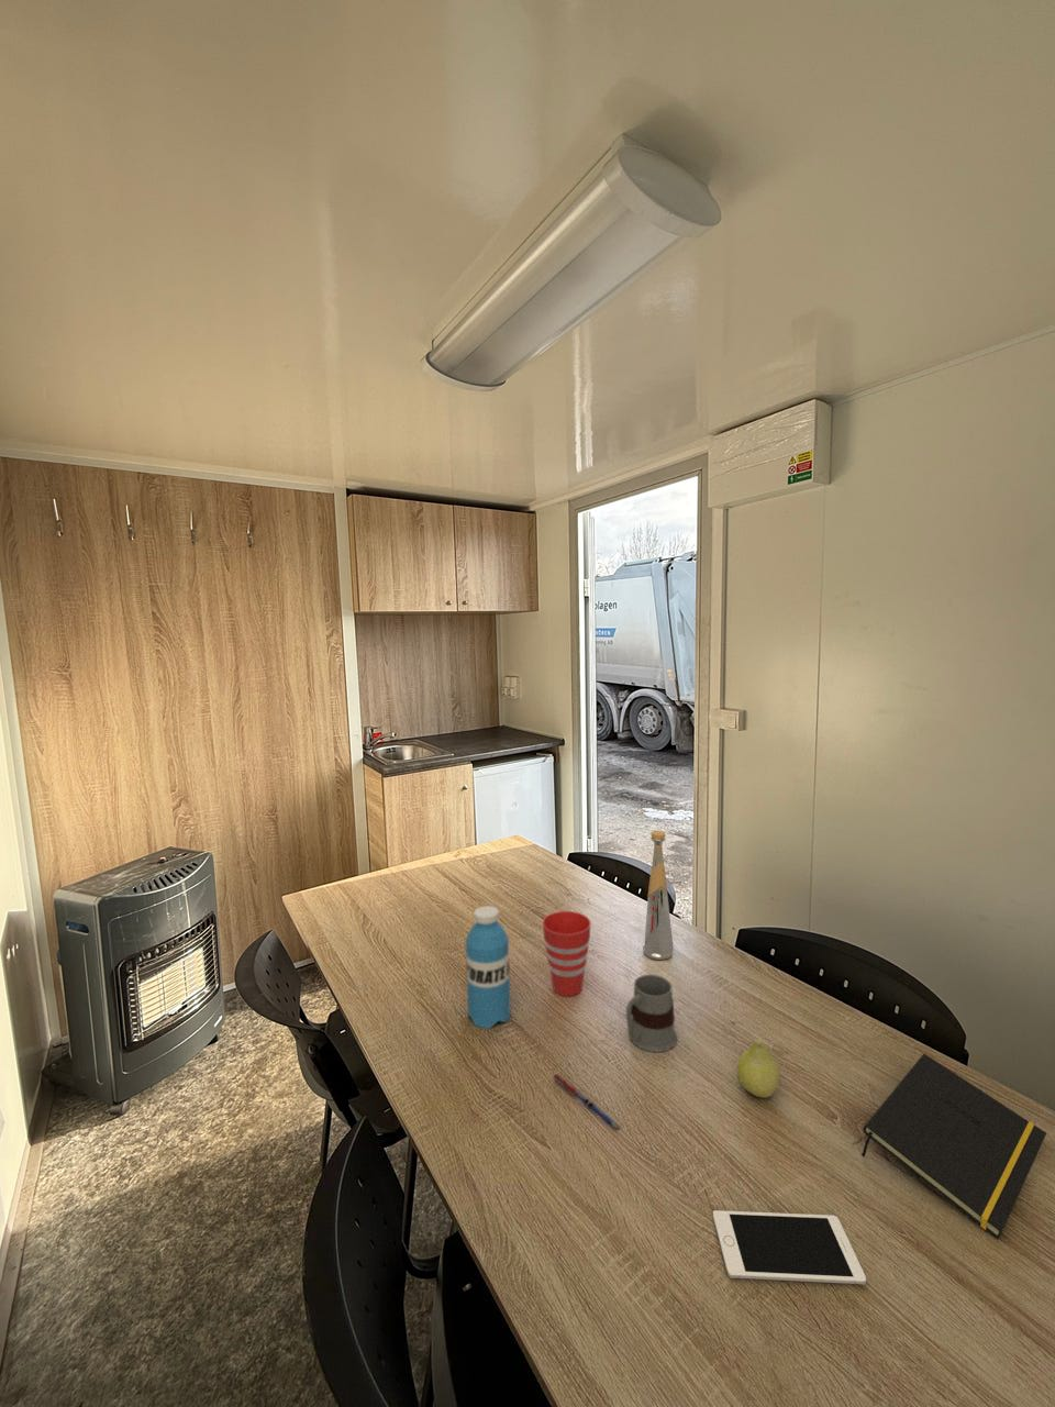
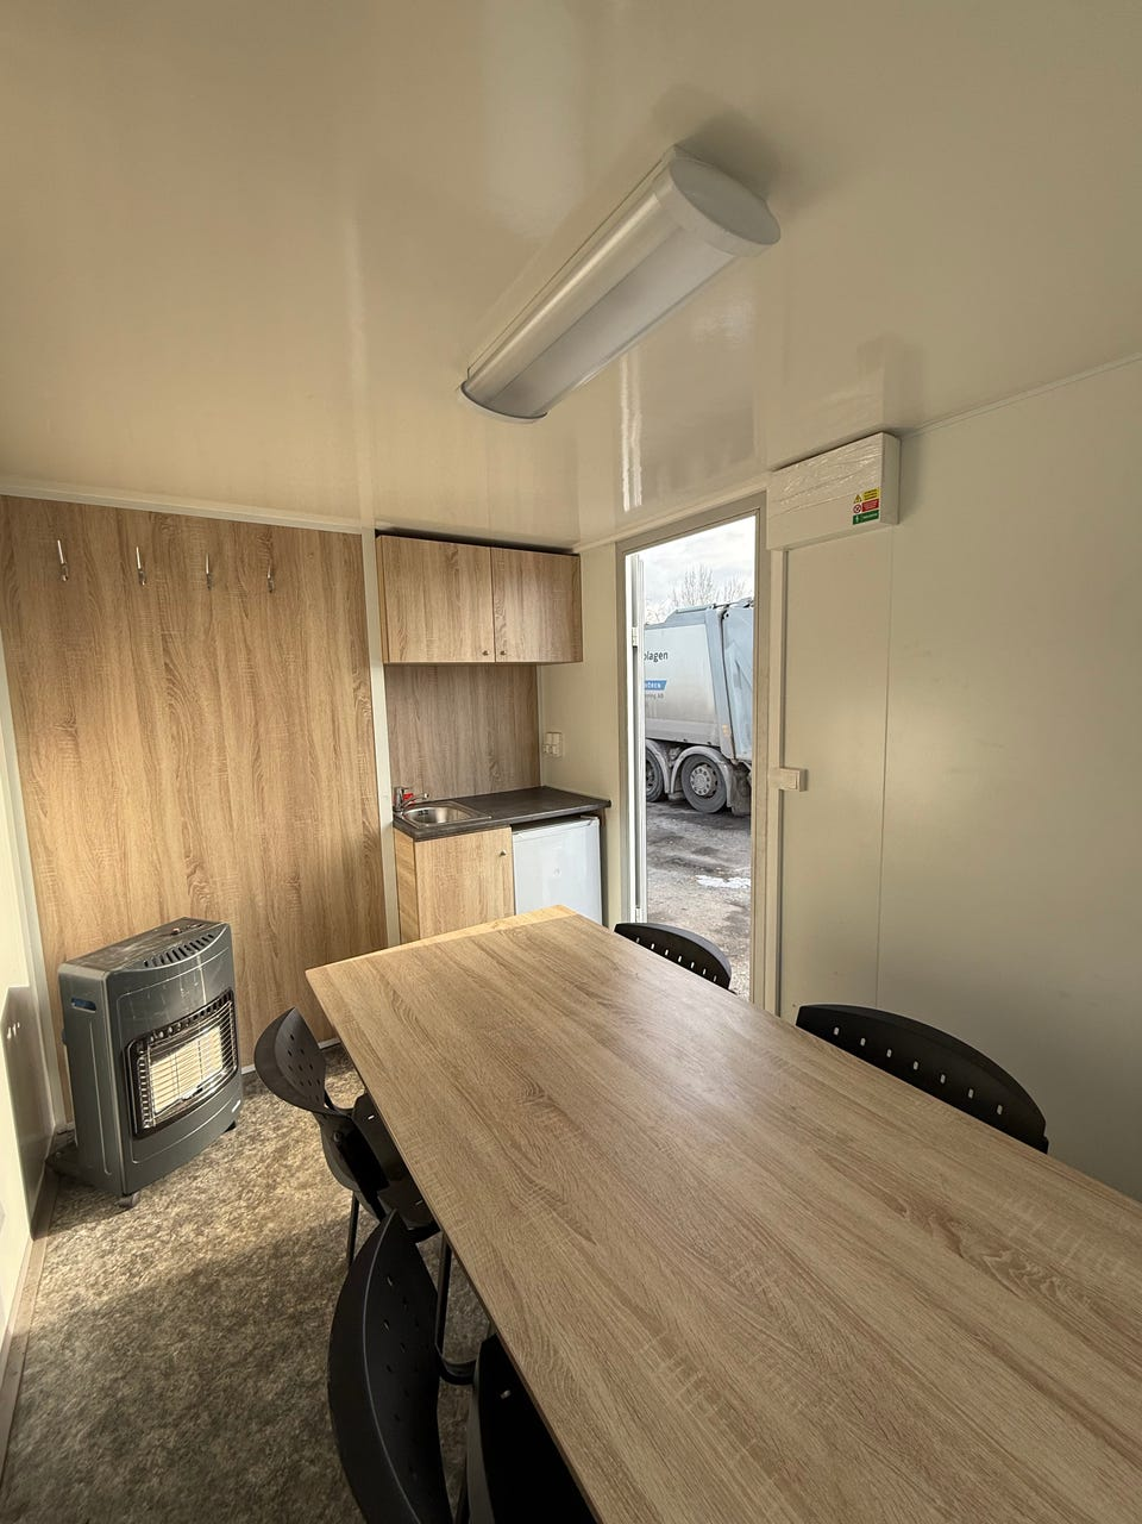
- notepad (955, 1132)
- mug (647, 1014)
- cell phone (785, 1245)
- water bottle (486, 963)
- fruit (758, 1060)
- pen (585, 1099)
- bottle (657, 893)
- cup (567, 954)
